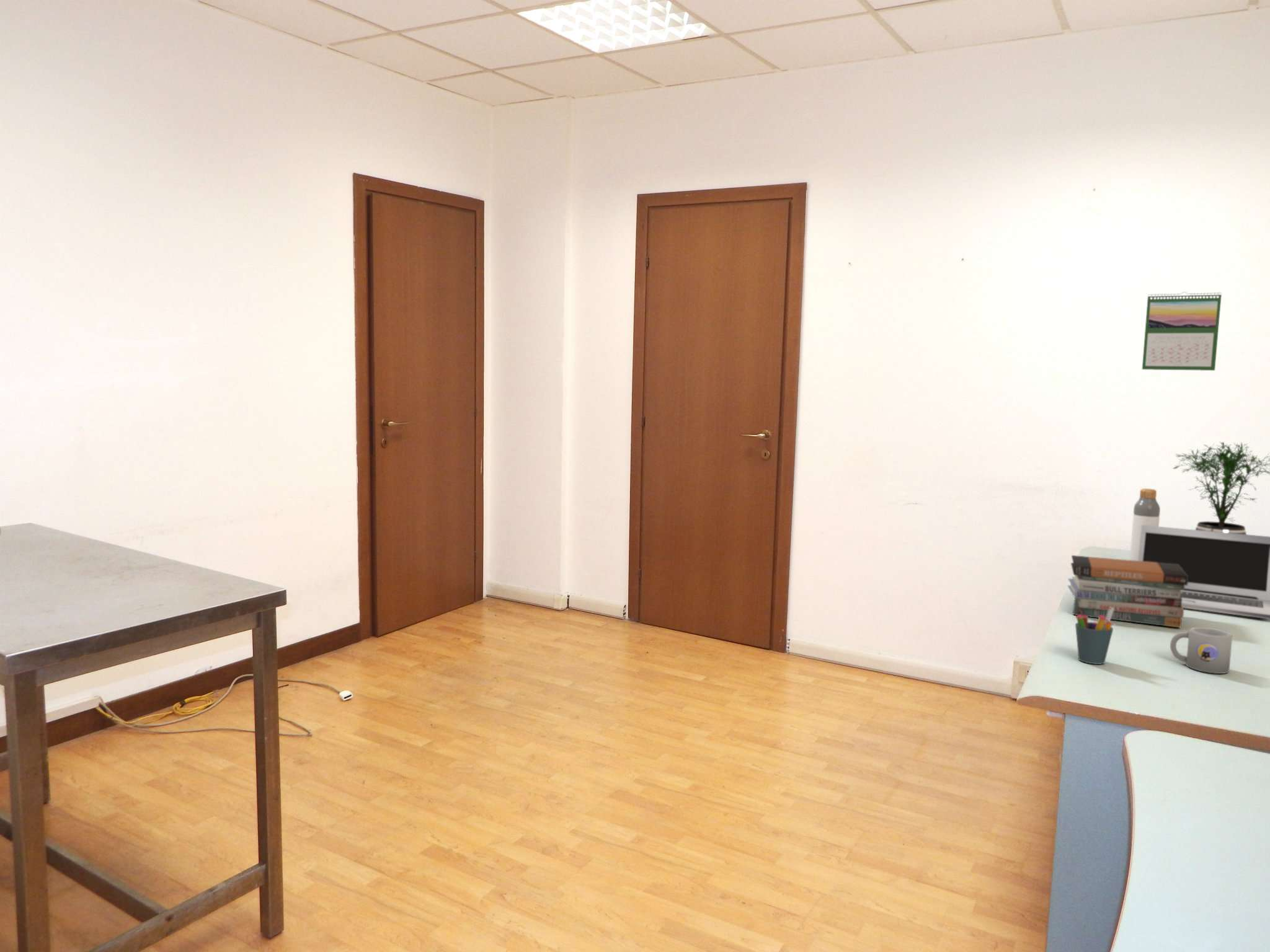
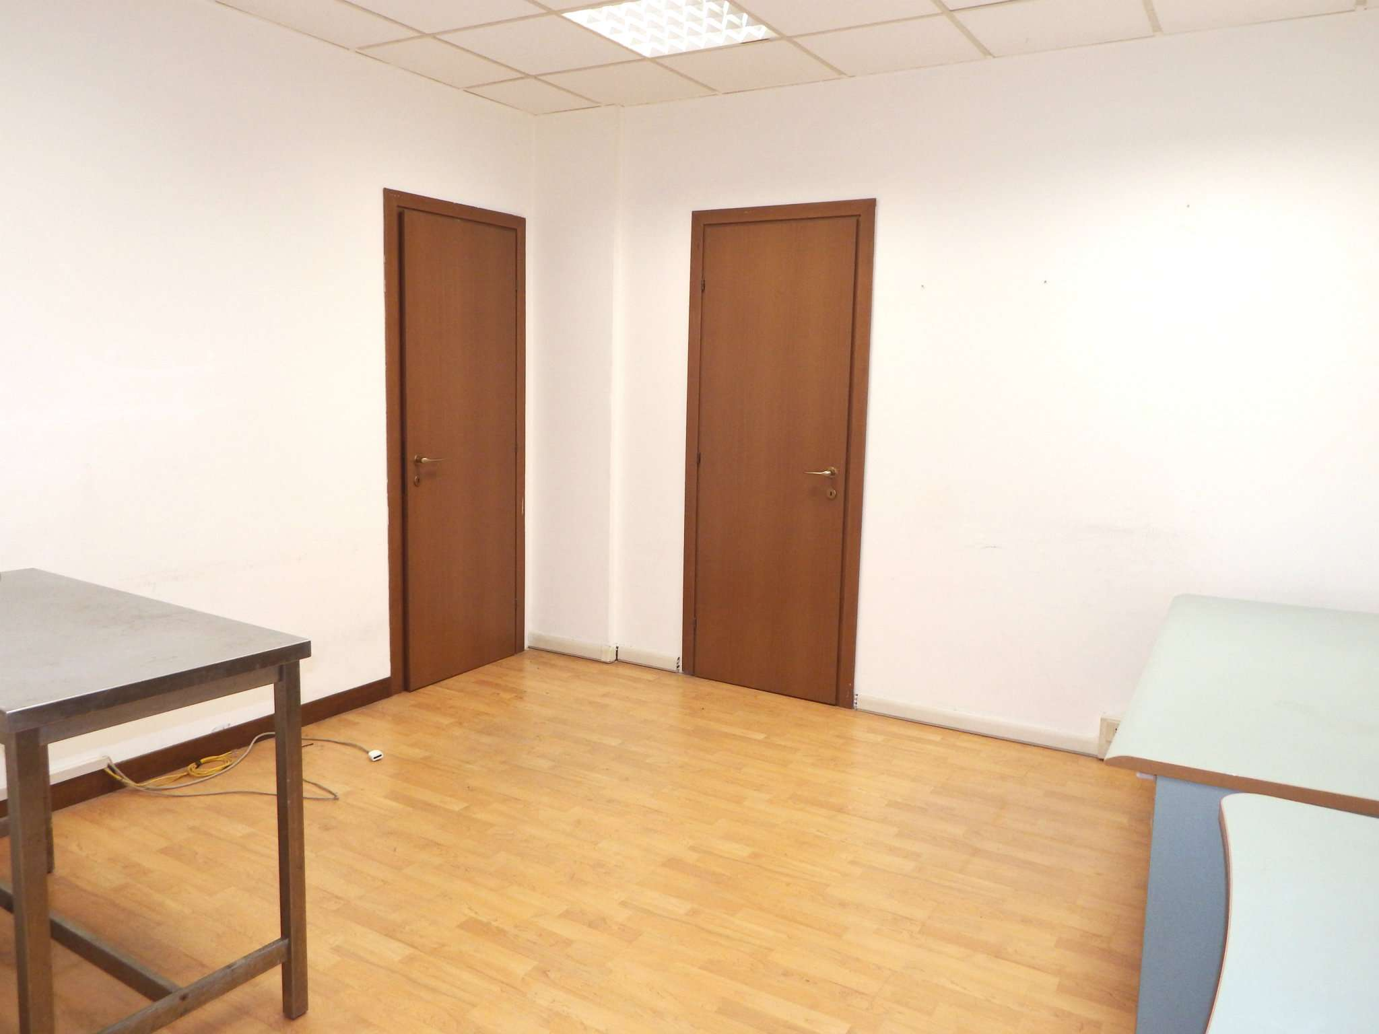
- potted plant (1219, 504)
- mug (1200, 648)
- calendar (1181, 331)
- bottle (1141, 530)
- book stack (1124, 589)
- laptop (1203, 569)
- pen holder (1093, 634)
